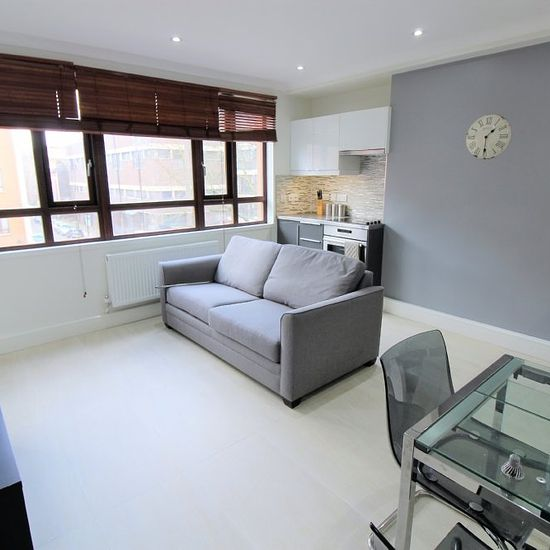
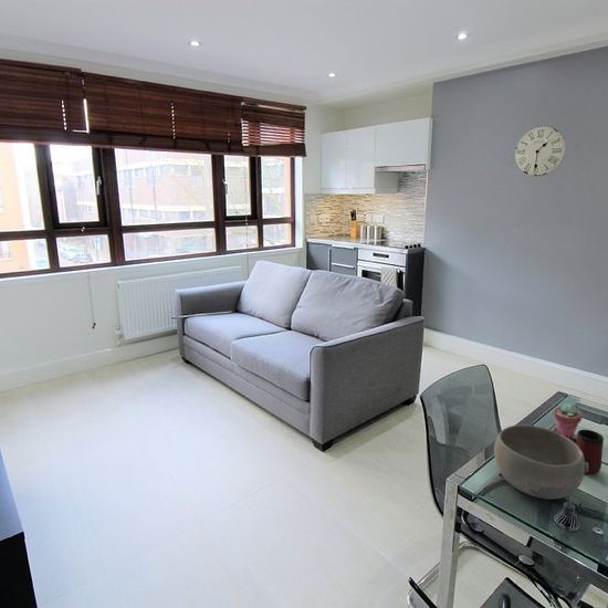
+ potted succulent (567, 418)
+ bowl (537, 465)
+ mug (583, 450)
